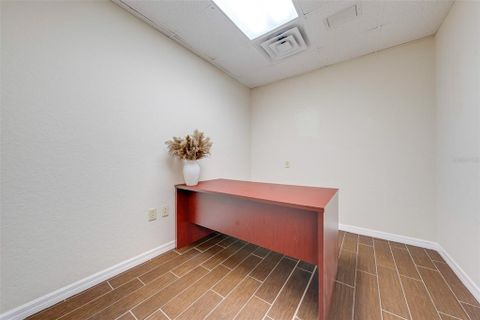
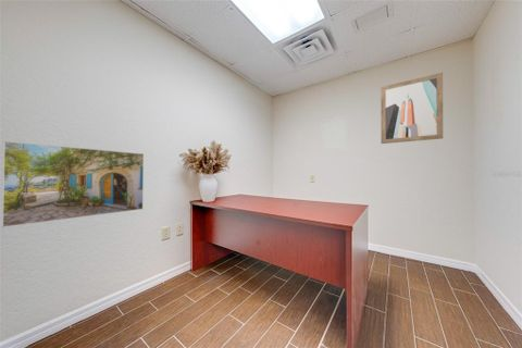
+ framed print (87, 182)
+ wall art (409, 110)
